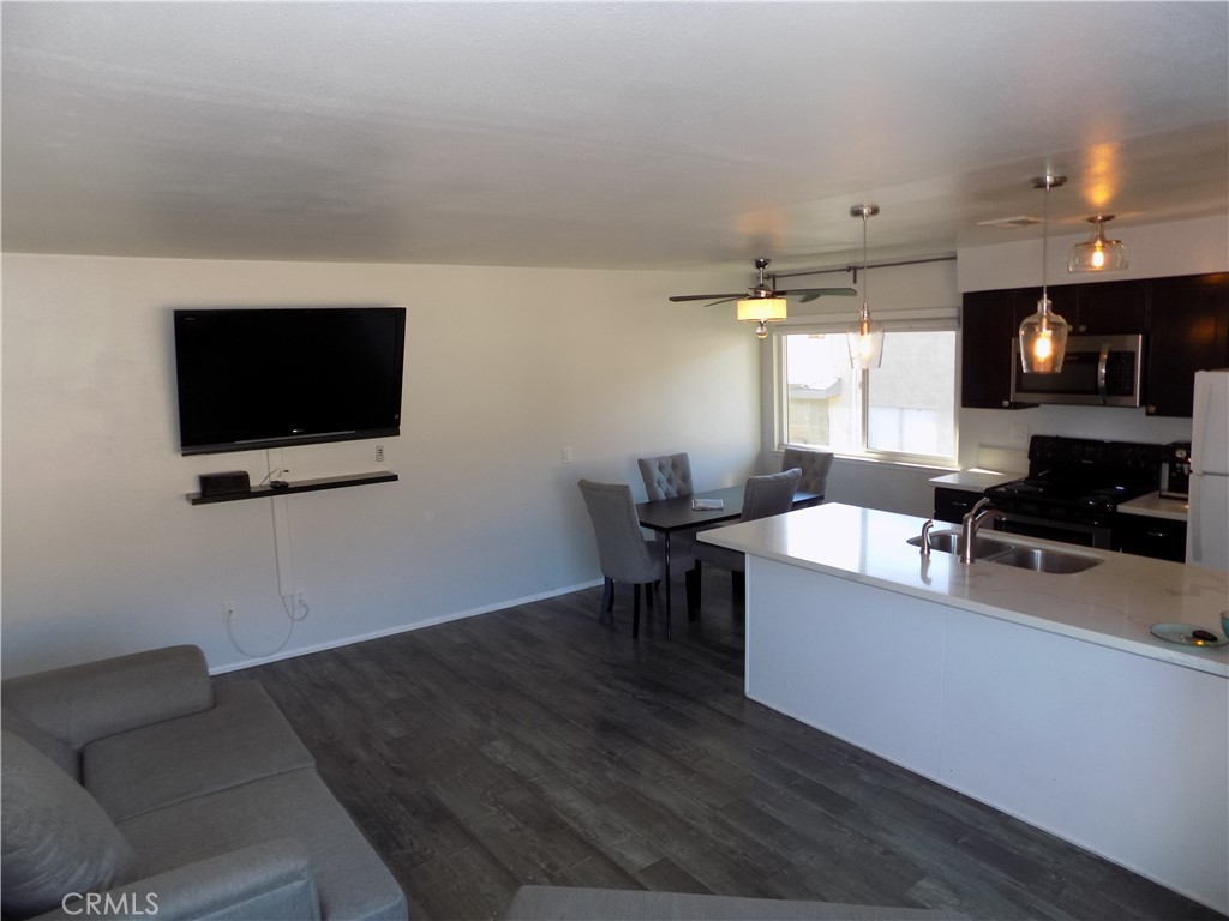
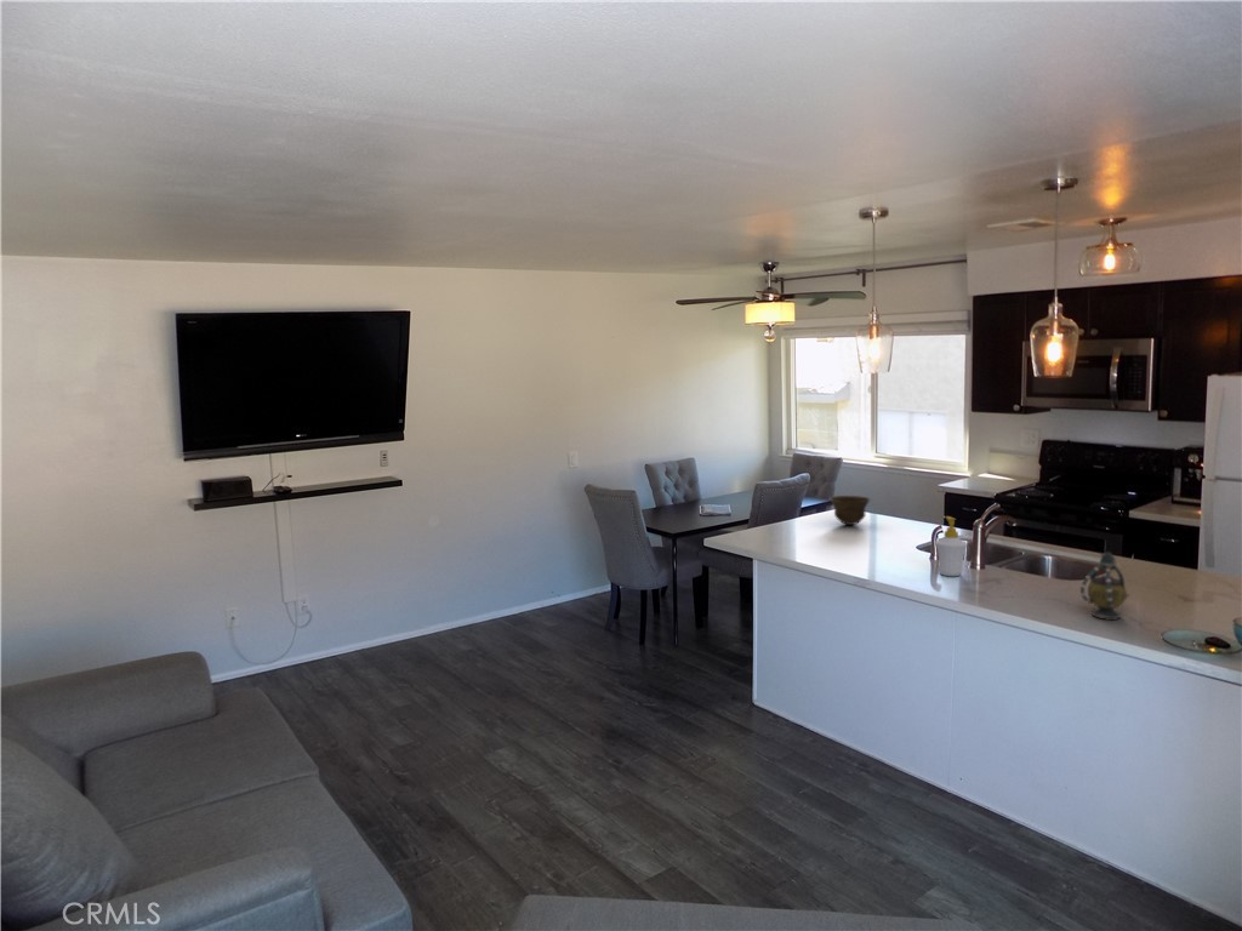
+ teapot (1111, 582)
+ bowl (849, 512)
+ soap bottle (951, 546)
